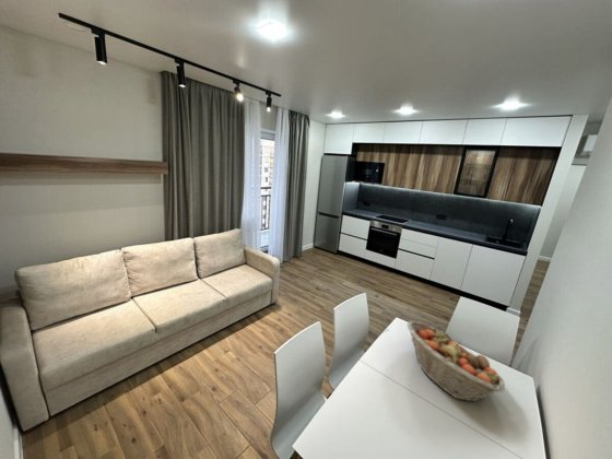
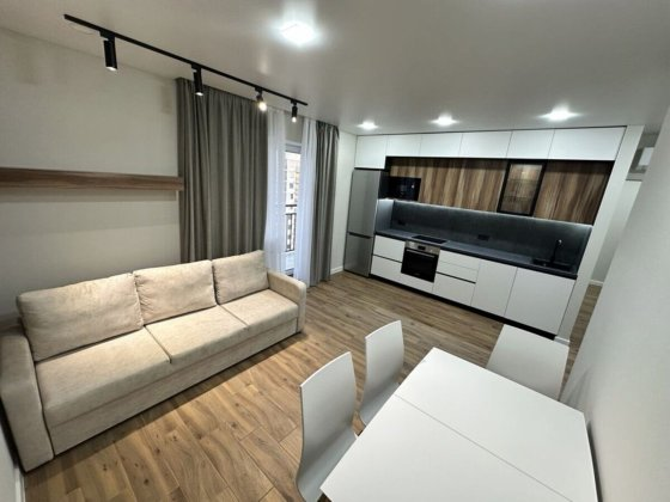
- fruit basket (448, 356)
